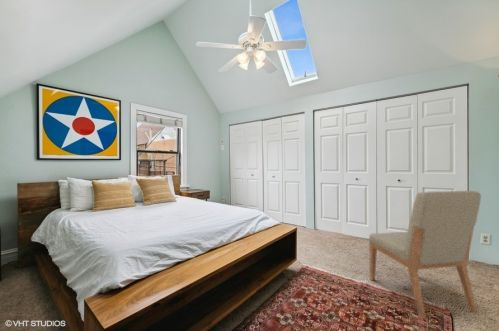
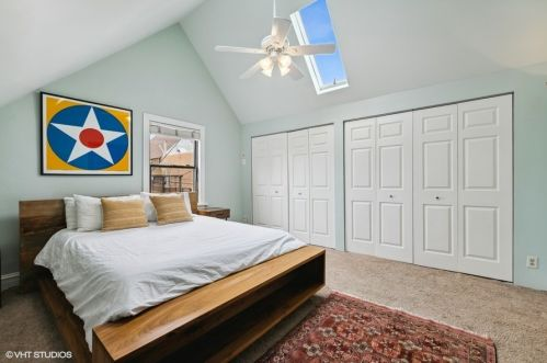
- chair (417, 240)
